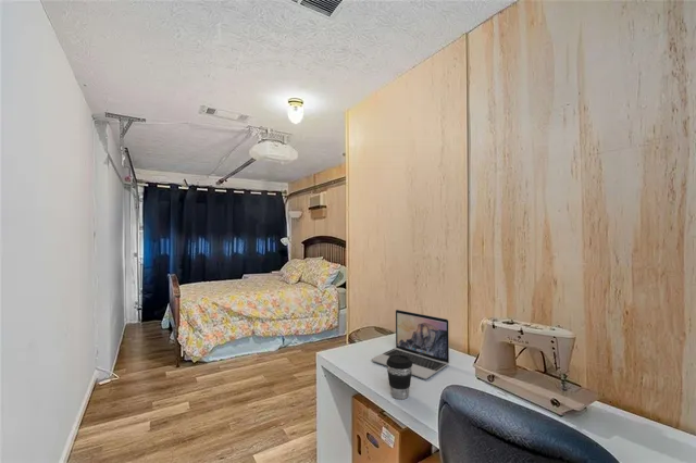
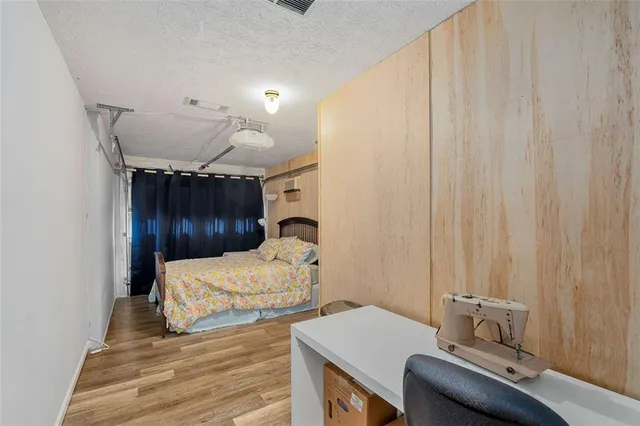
- laptop (409, 340)
- coffee cup (399, 376)
